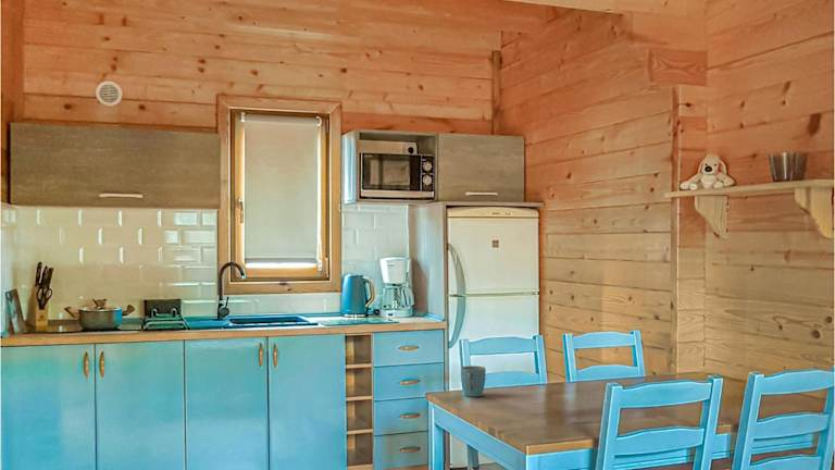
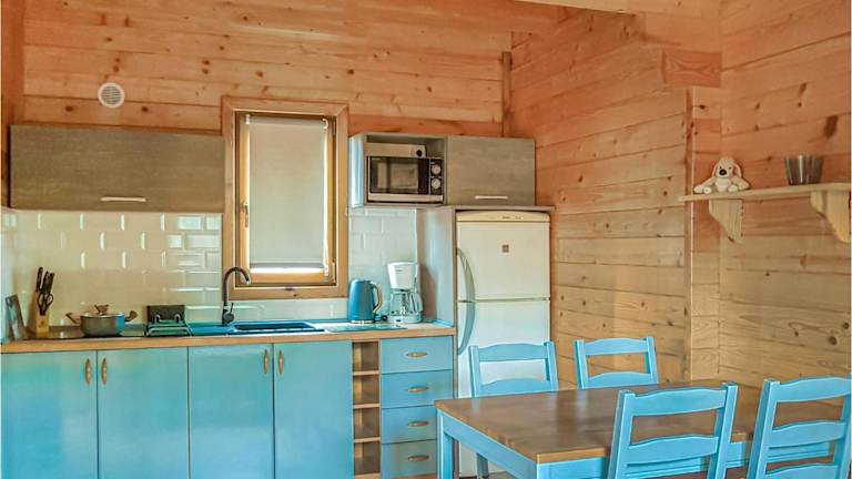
- mug (472, 382)
